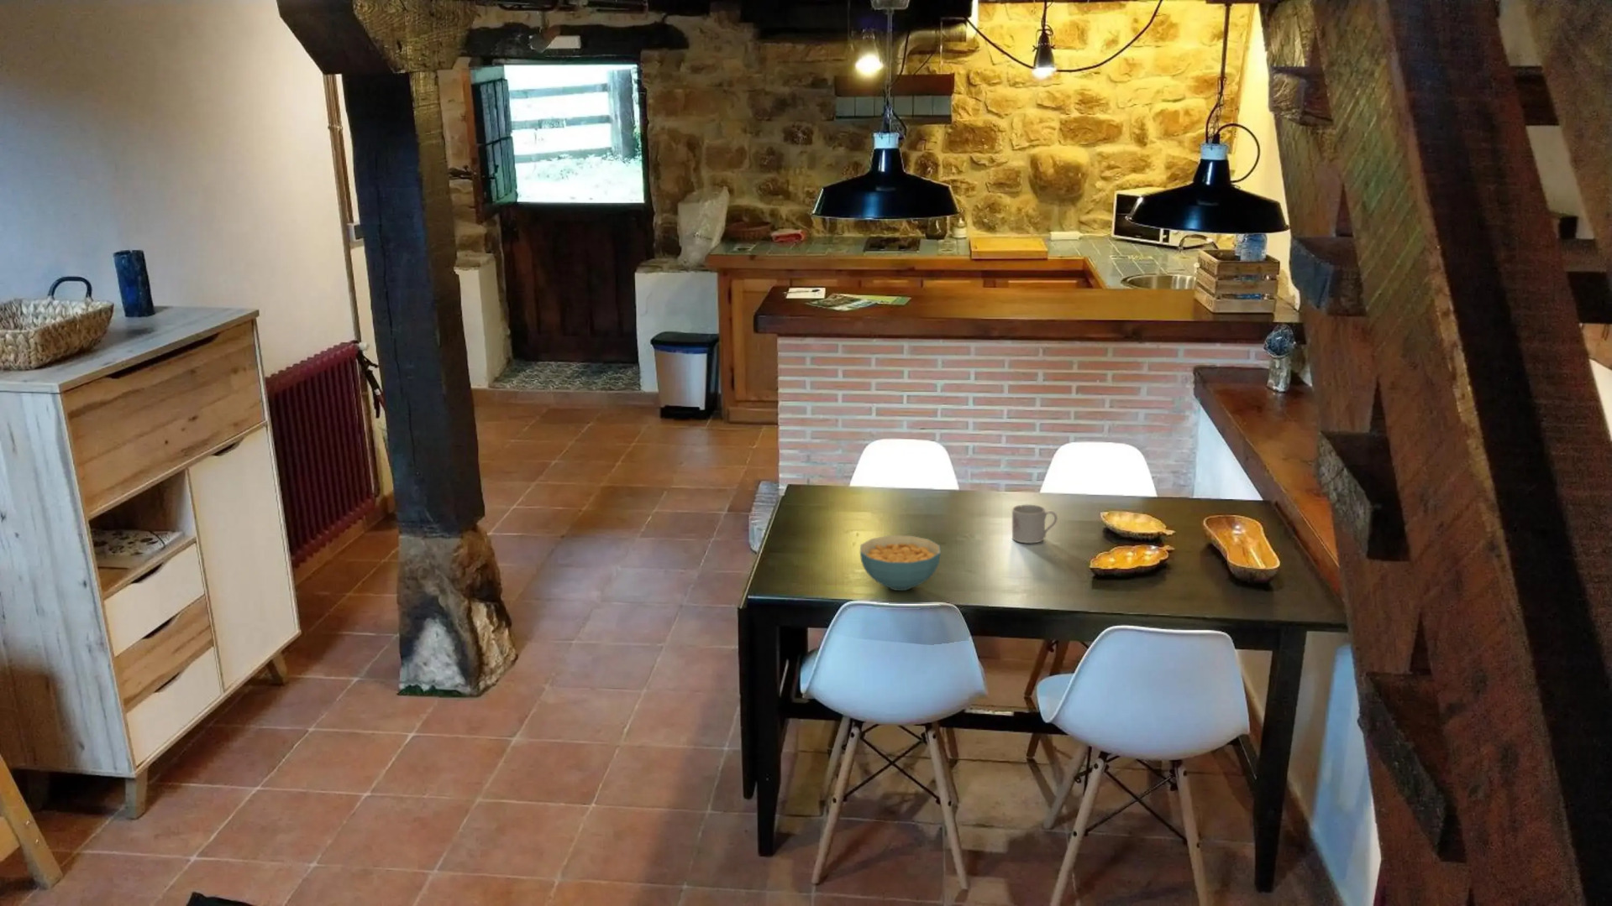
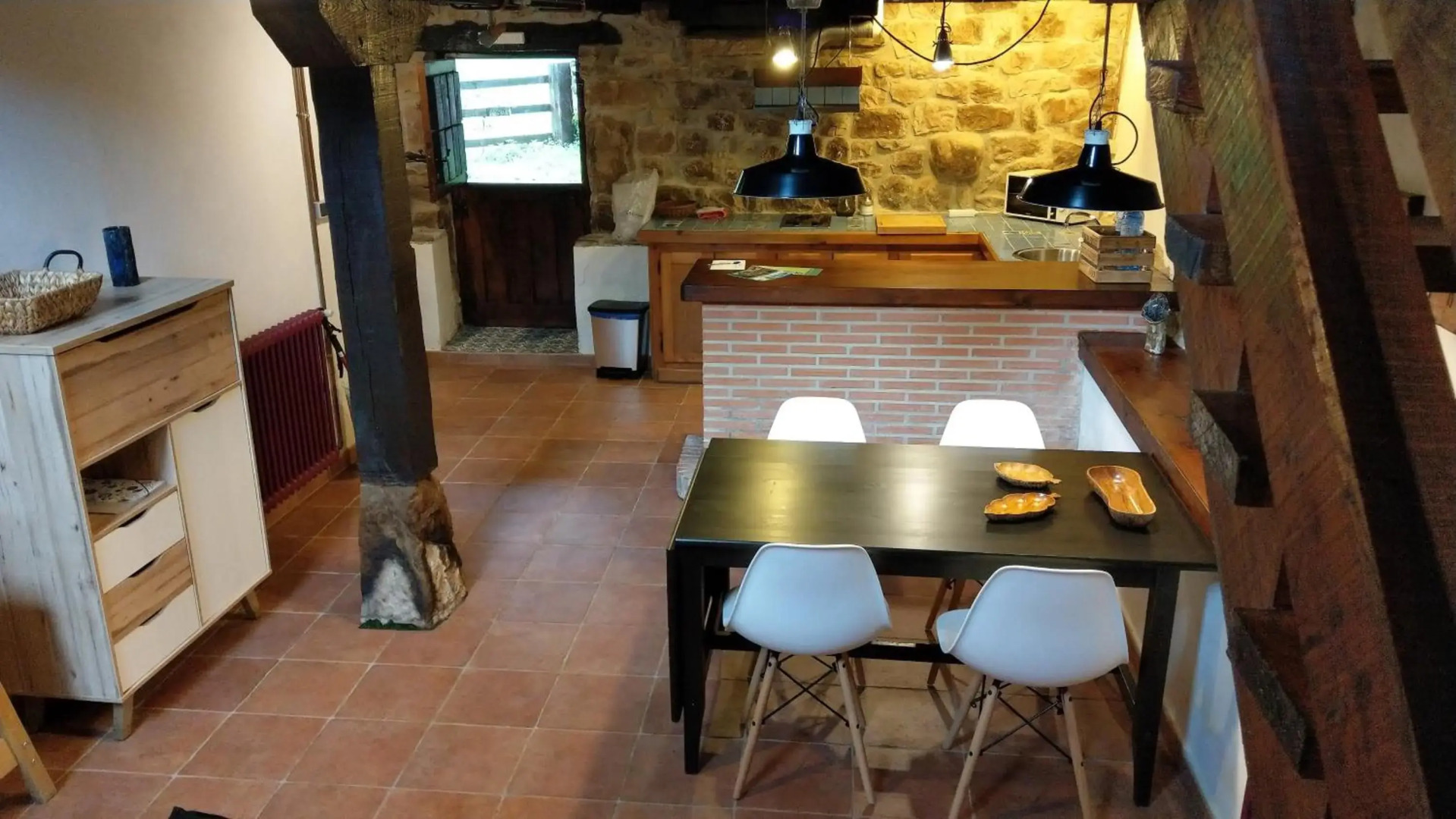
- mug (1034, 524)
- cereal bowl (900, 567)
